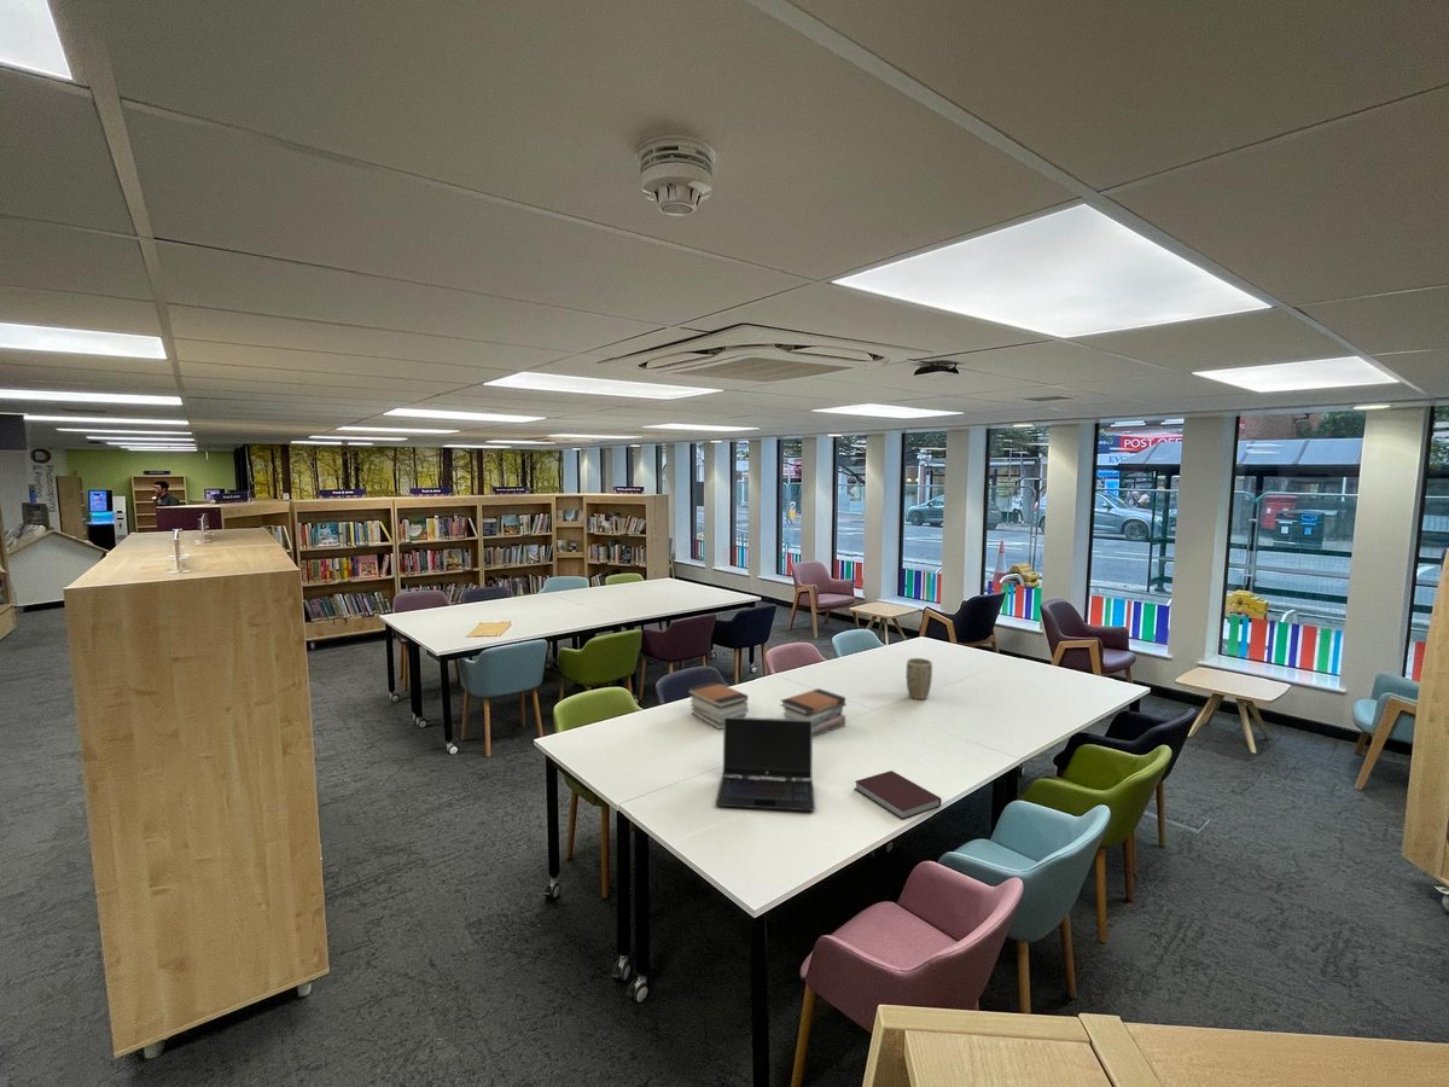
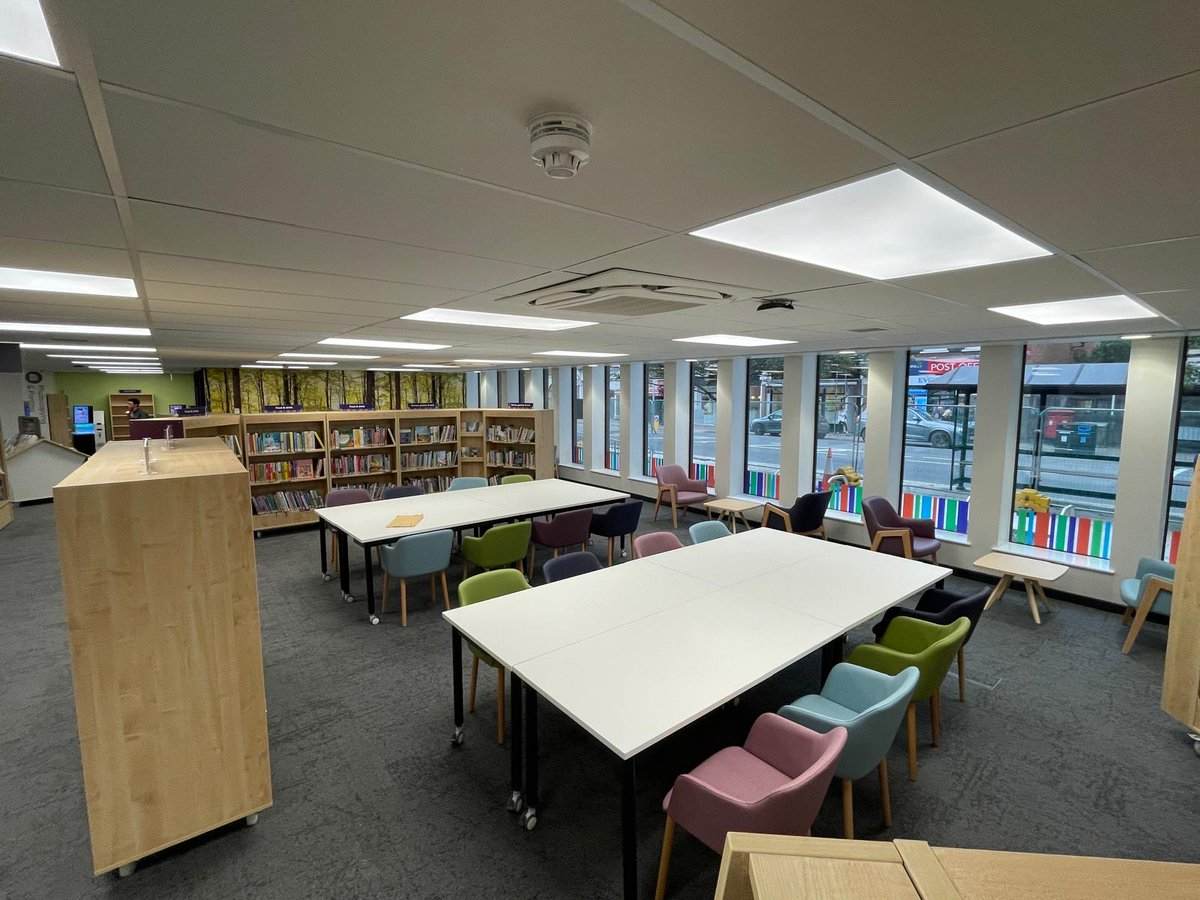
- book stack (813, 713)
- plant pot (919, 679)
- notebook (896, 792)
- book stack (717, 704)
- laptop computer (766, 762)
